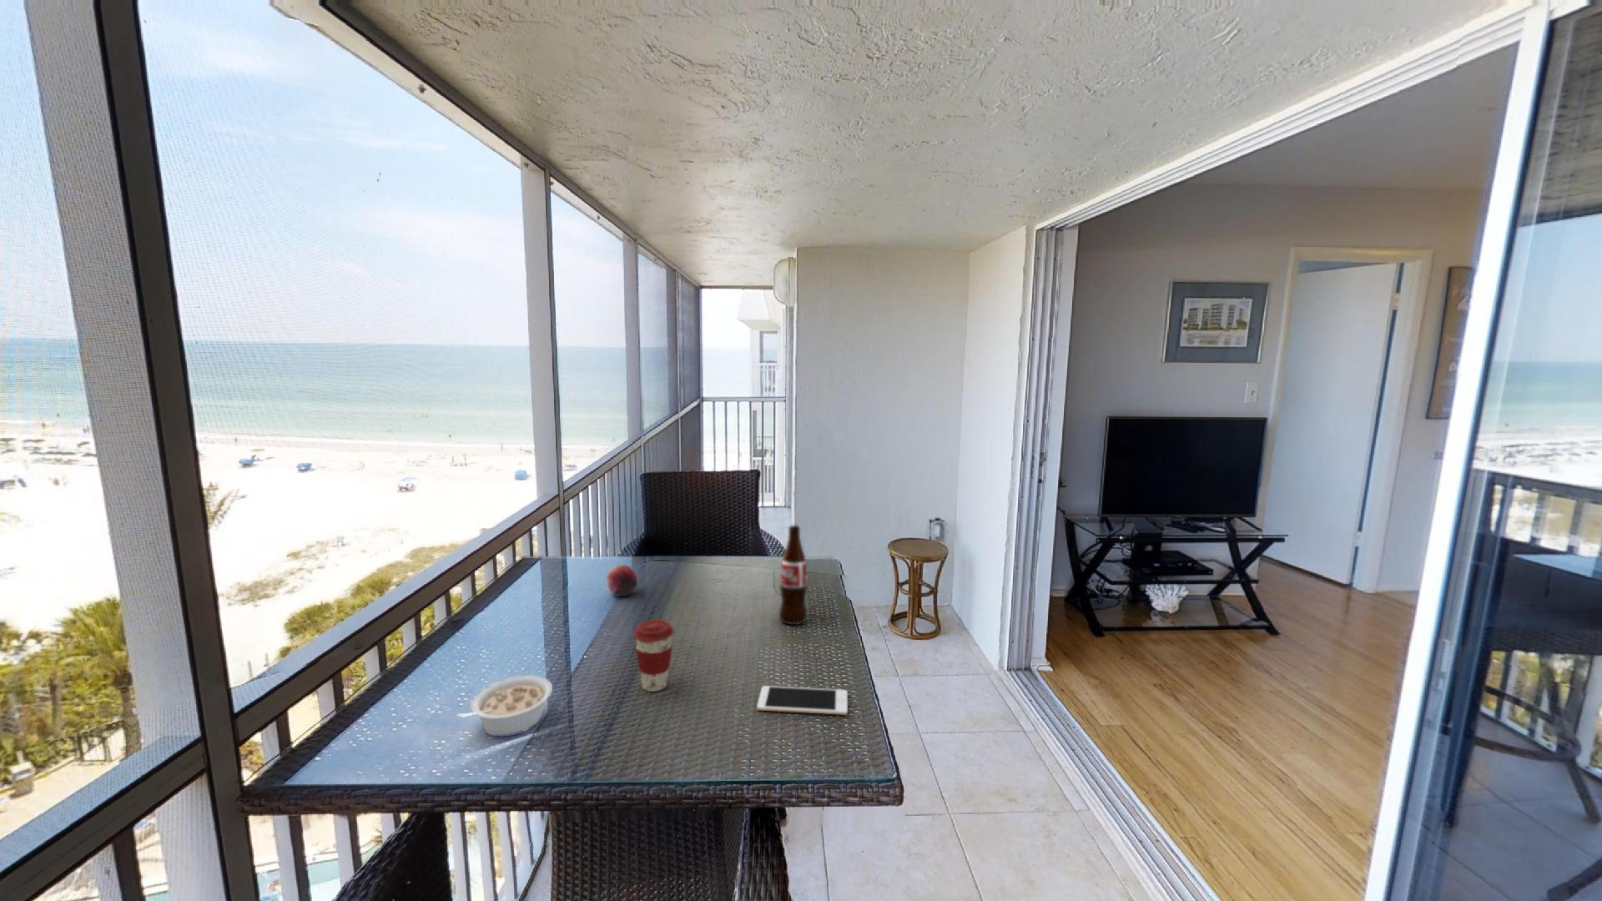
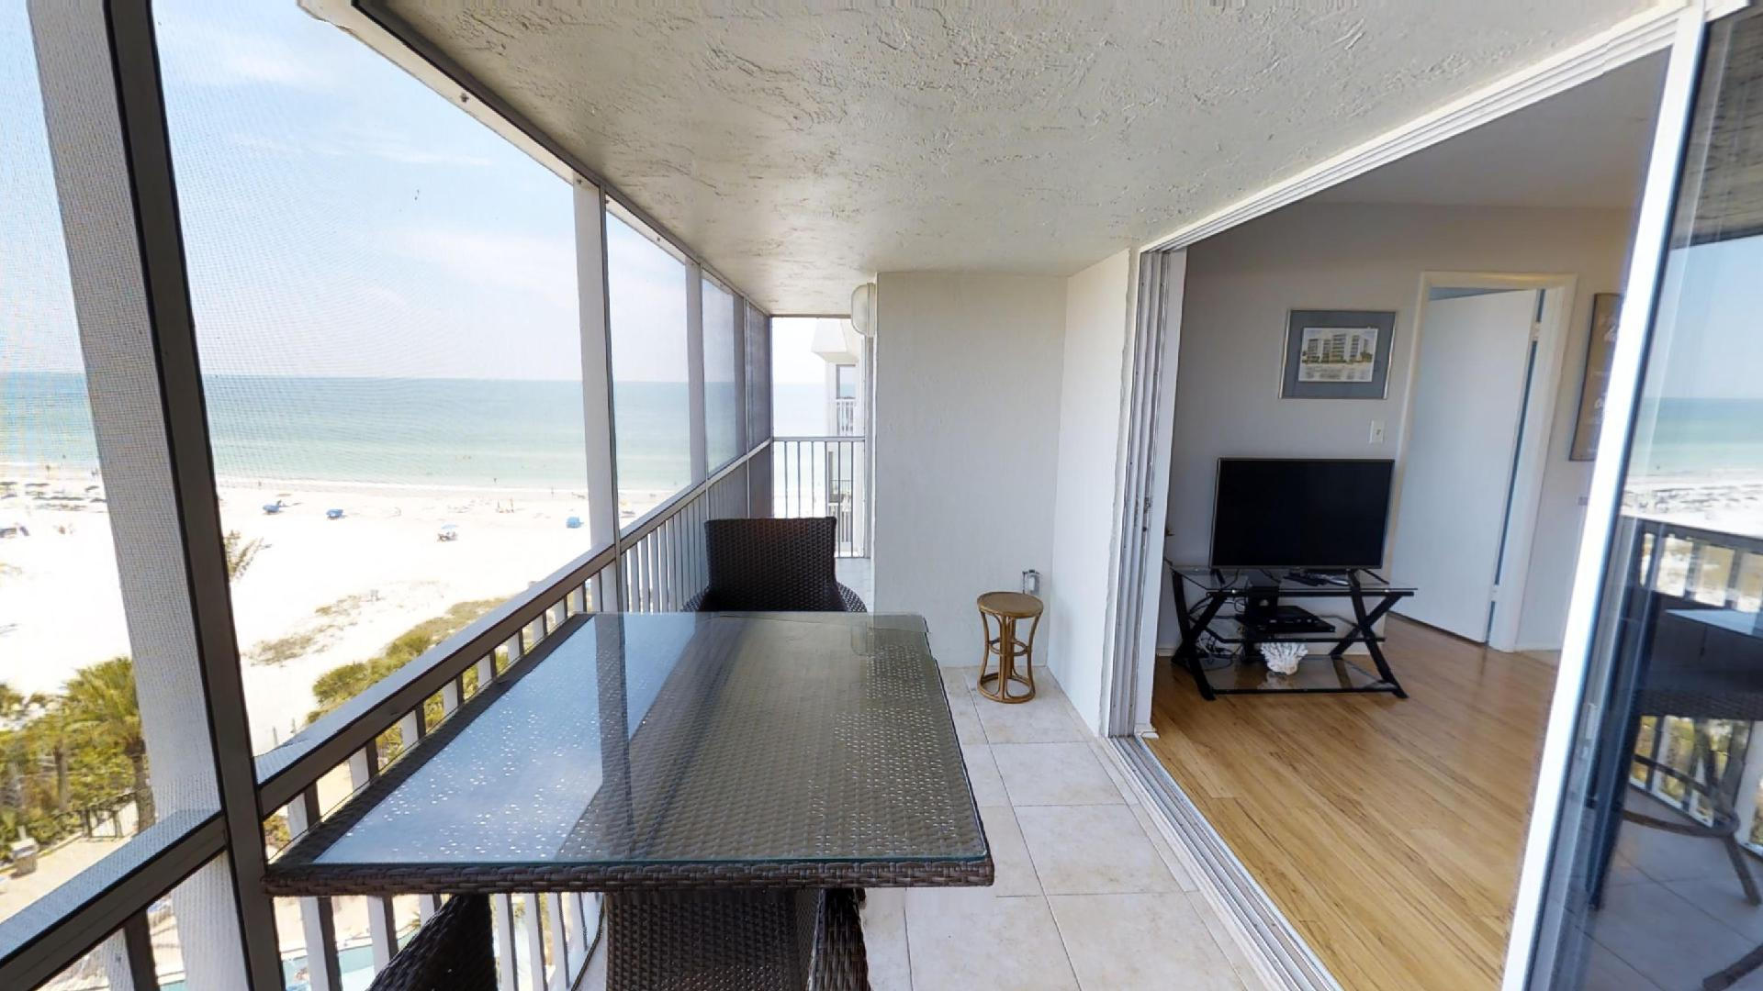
- cell phone (803, 699)
- coffee cup (654, 656)
- legume (512, 707)
- fruit (623, 581)
- bottle (793, 573)
